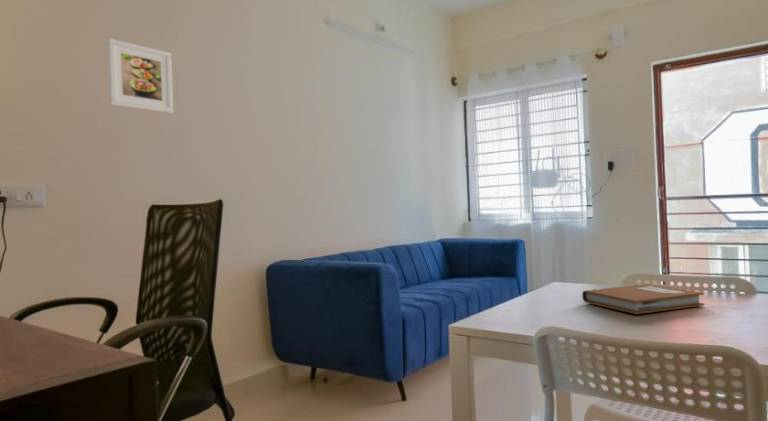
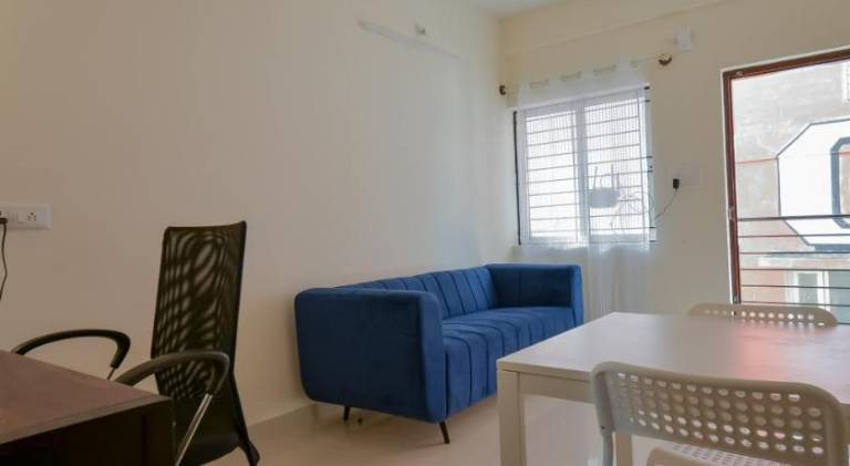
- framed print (141, 77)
- notebook (642, 297)
